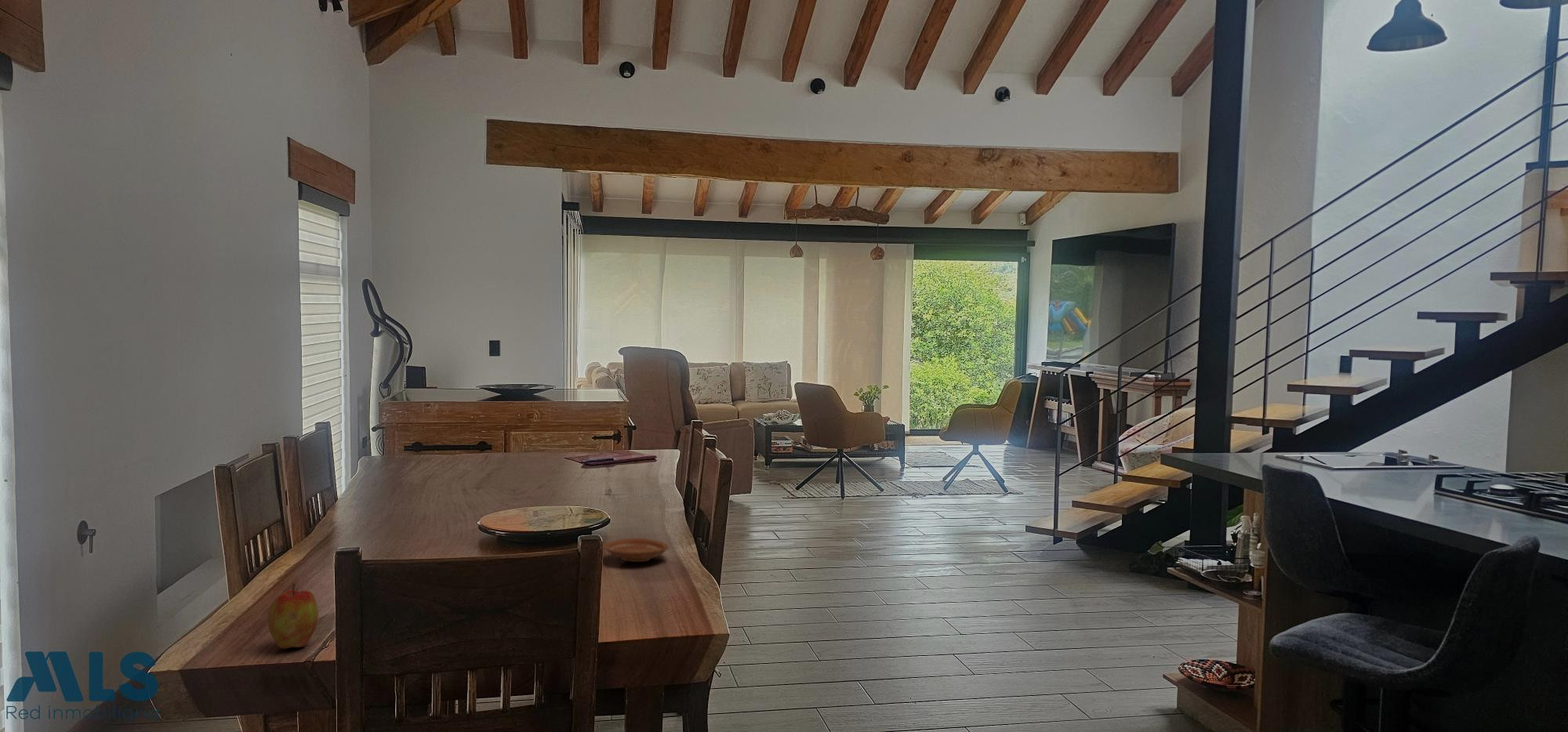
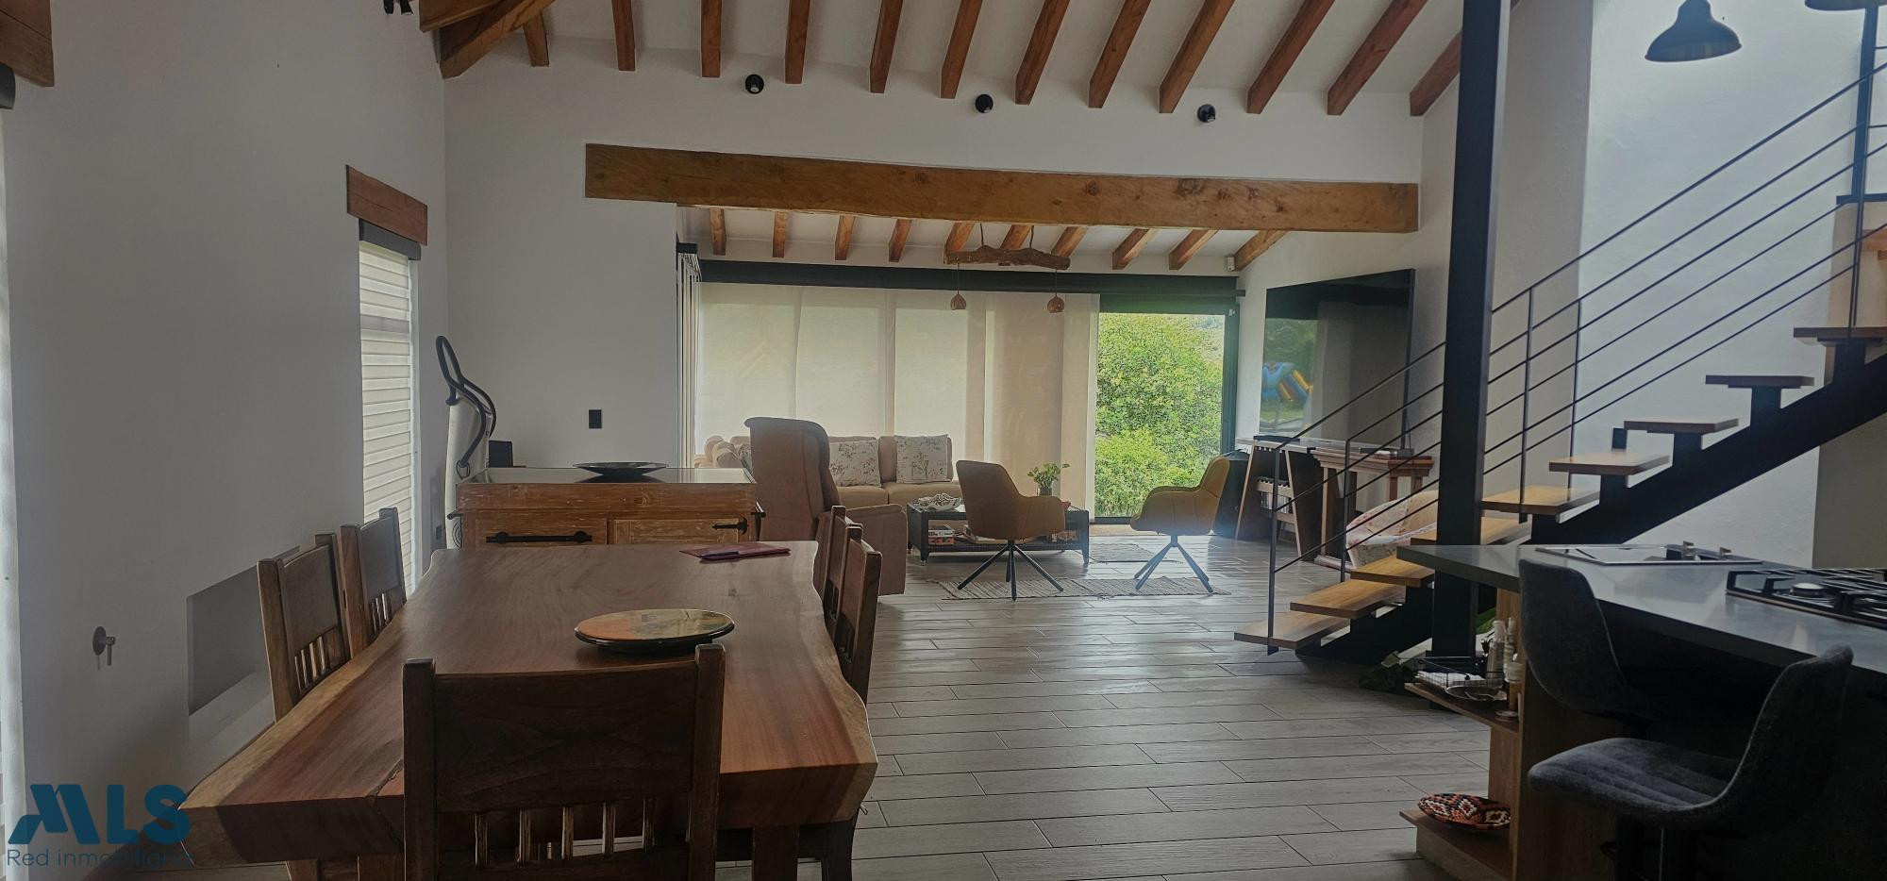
- apple (292, 614)
- plate (635, 552)
